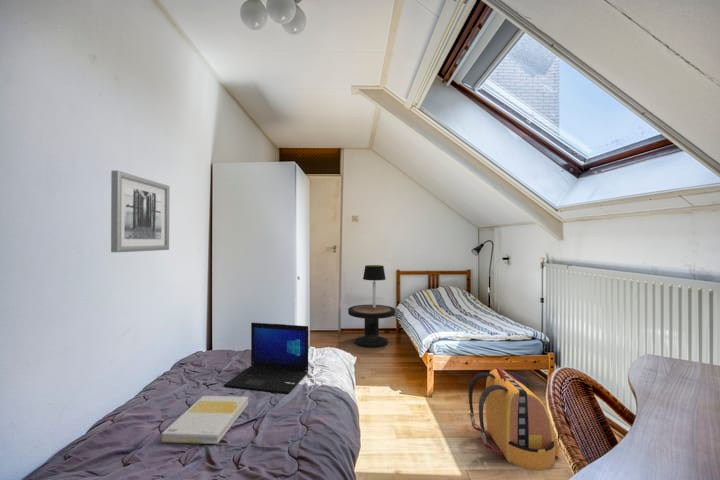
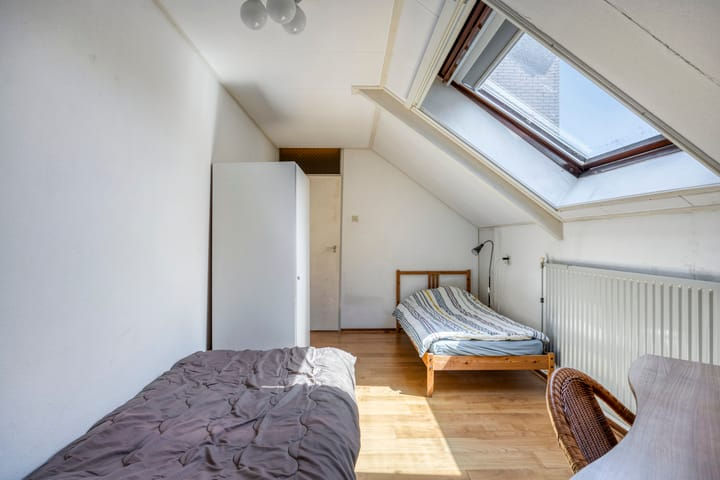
- book (209, 417)
- wall art (144, 215)
- side table (371, 325)
- laptop (268, 354)
- table lamp (374, 286)
- backpack (512, 407)
